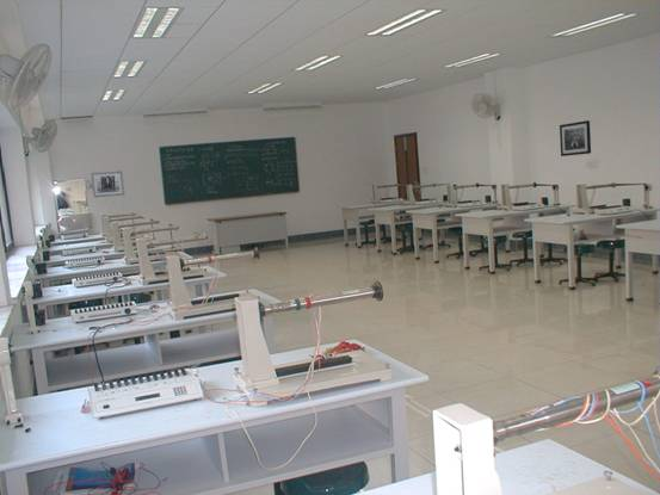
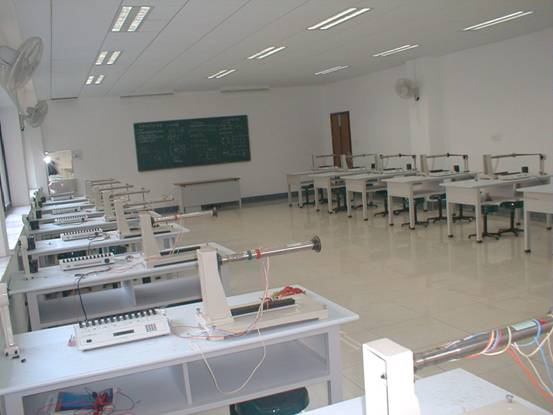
- wall art (574, 138)
- wall art (107, 184)
